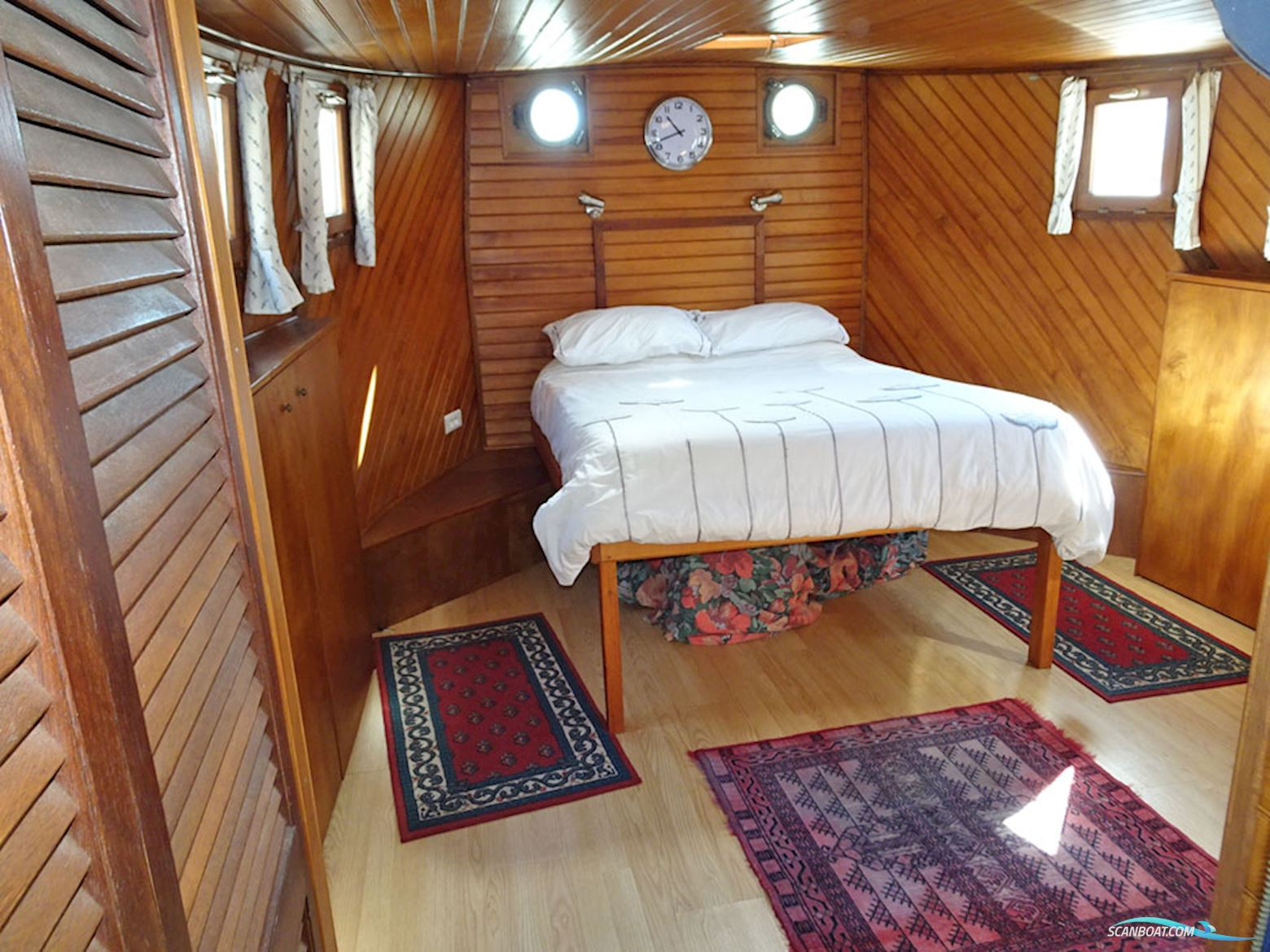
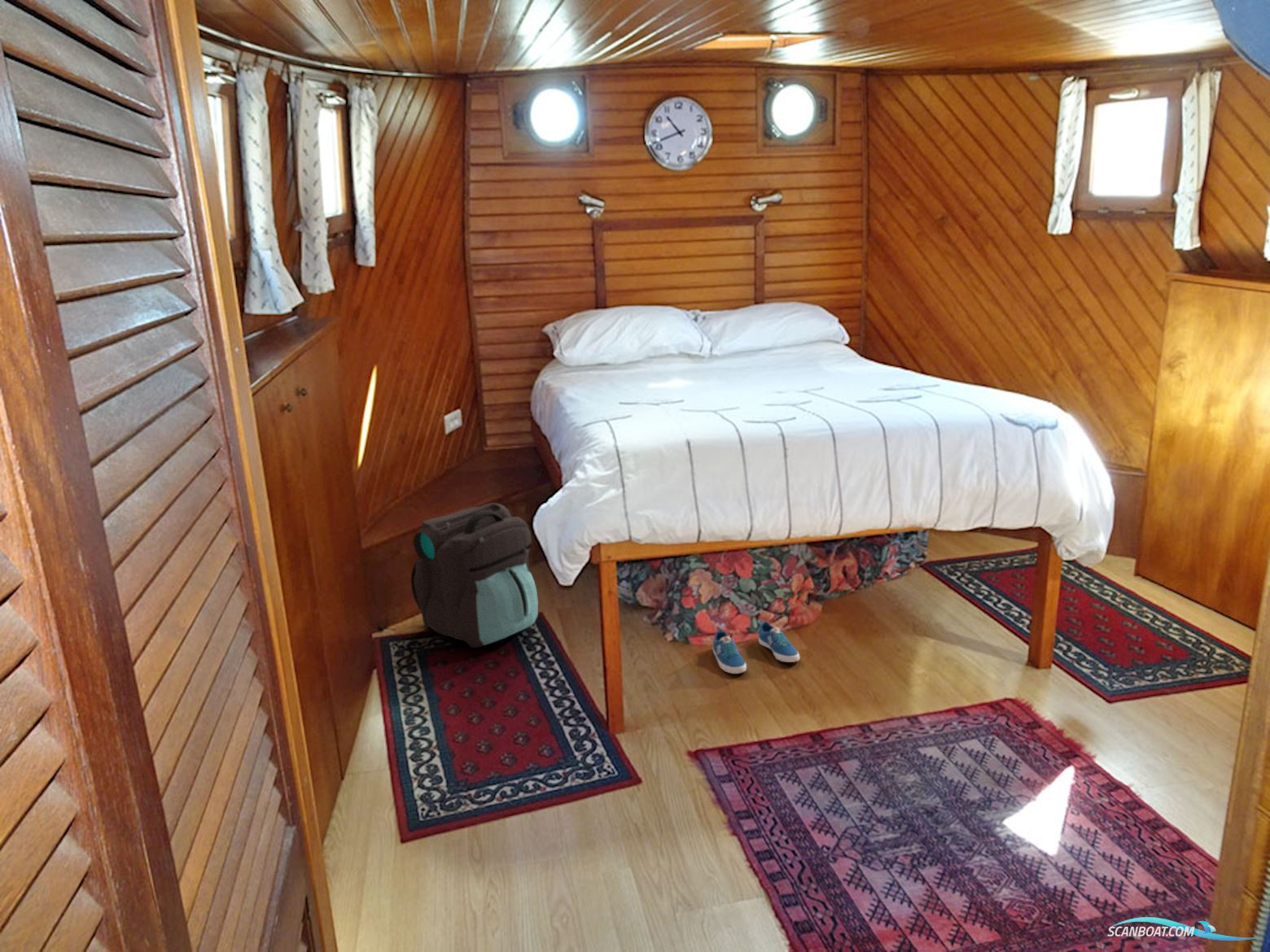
+ backpack (473, 569)
+ sneaker (759, 642)
